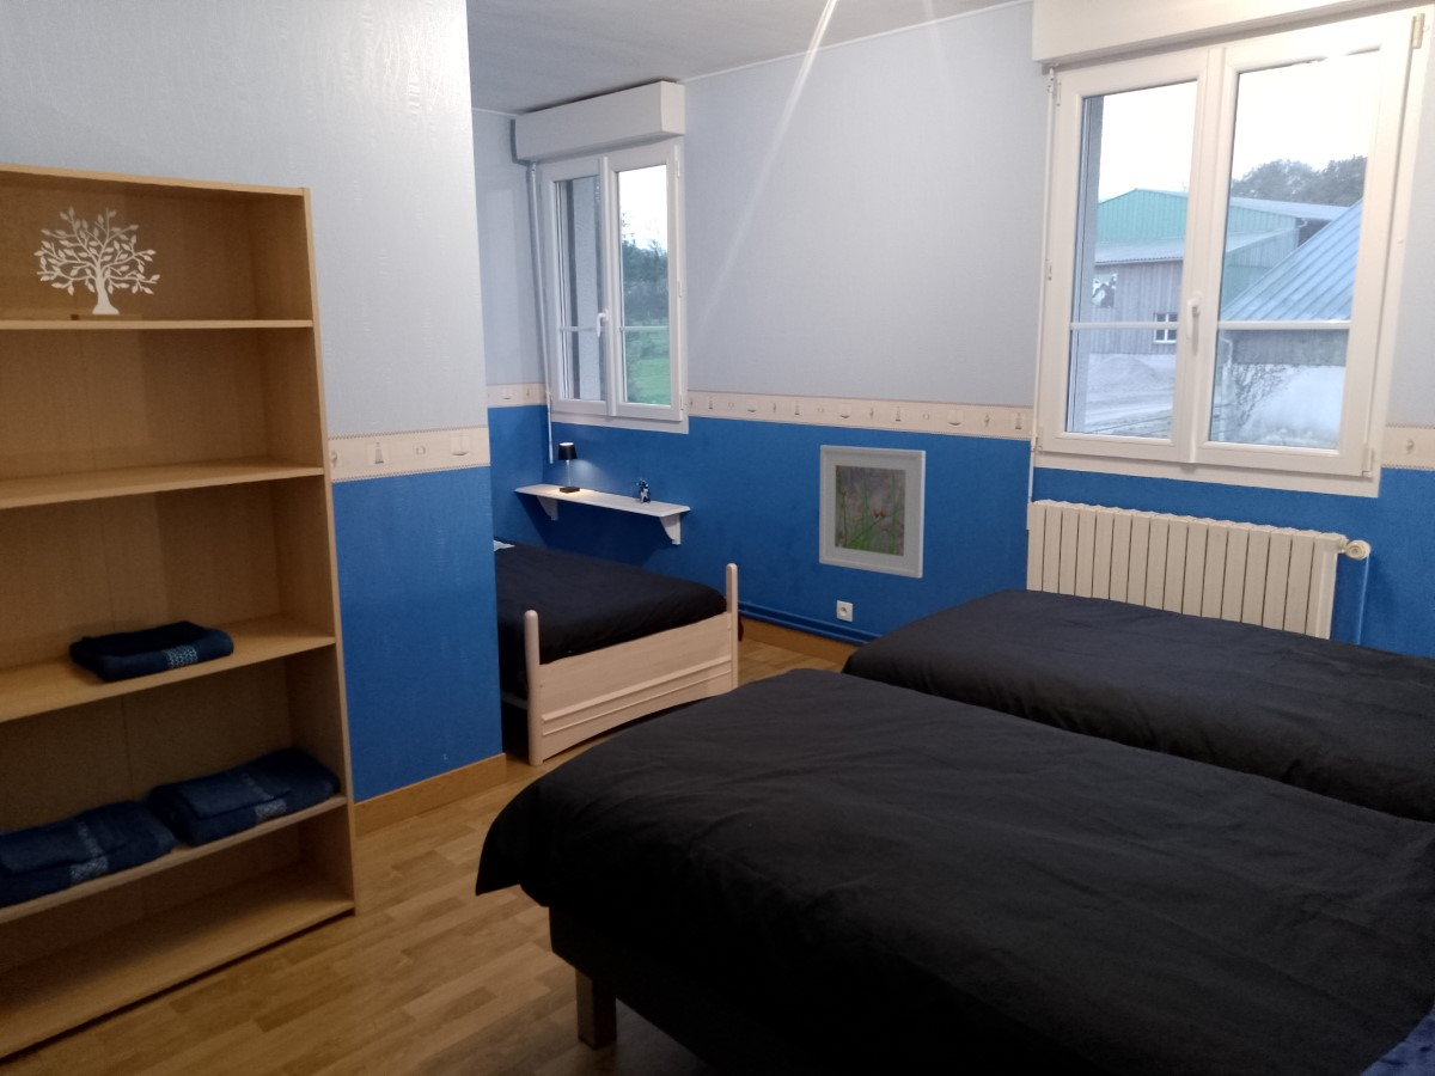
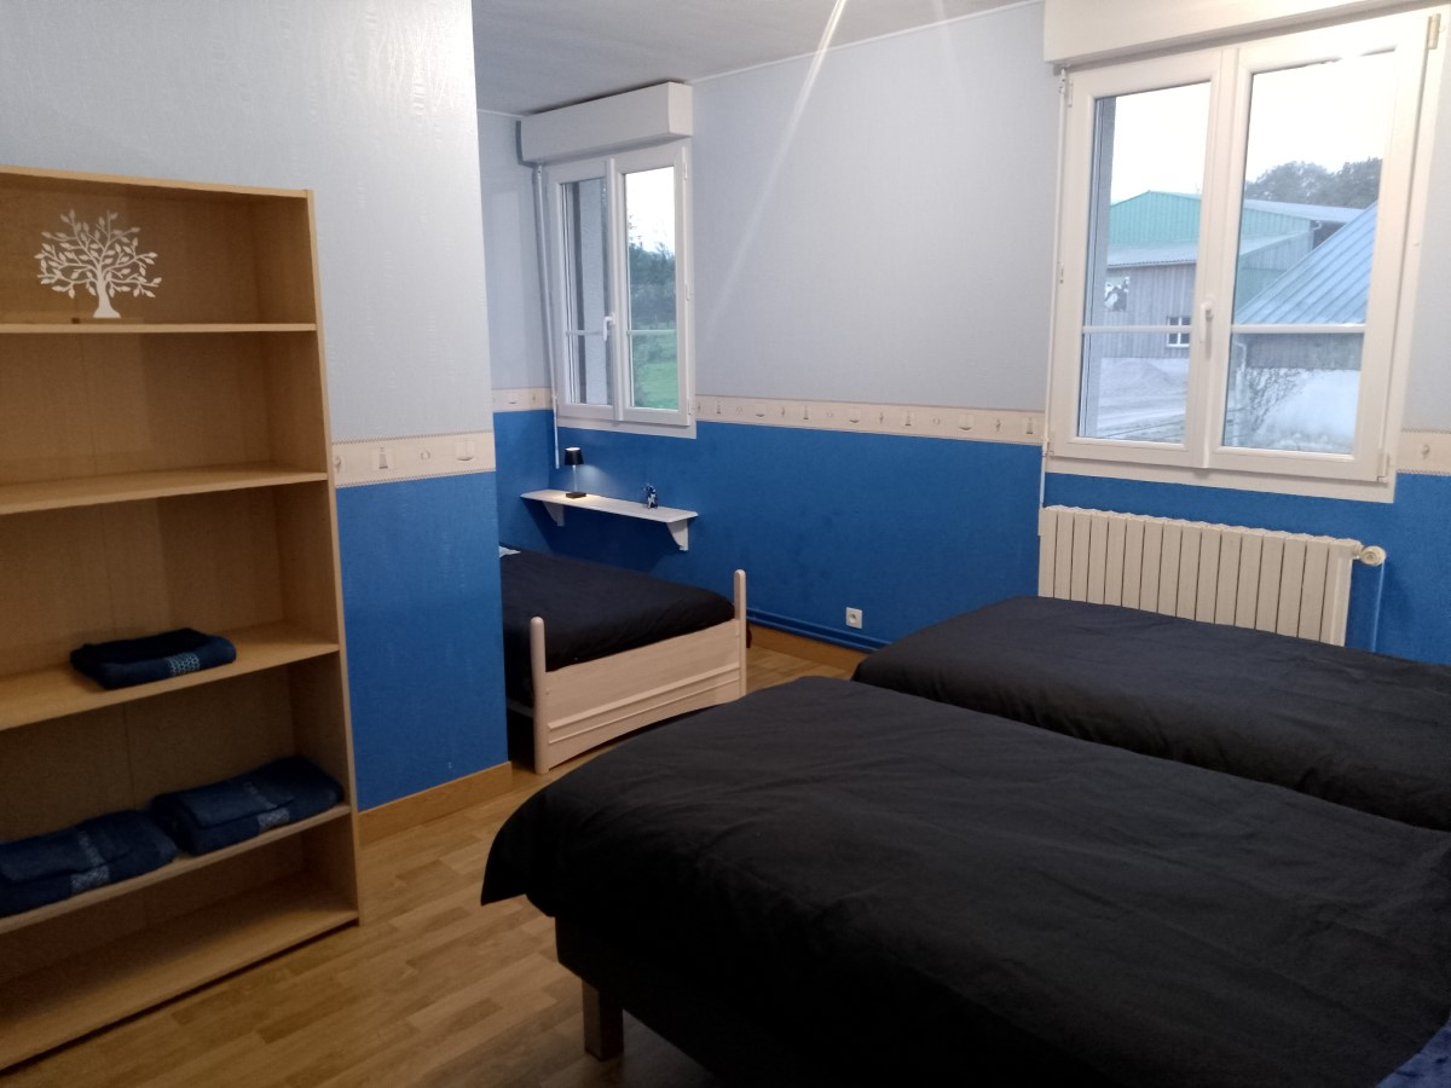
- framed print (869, 509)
